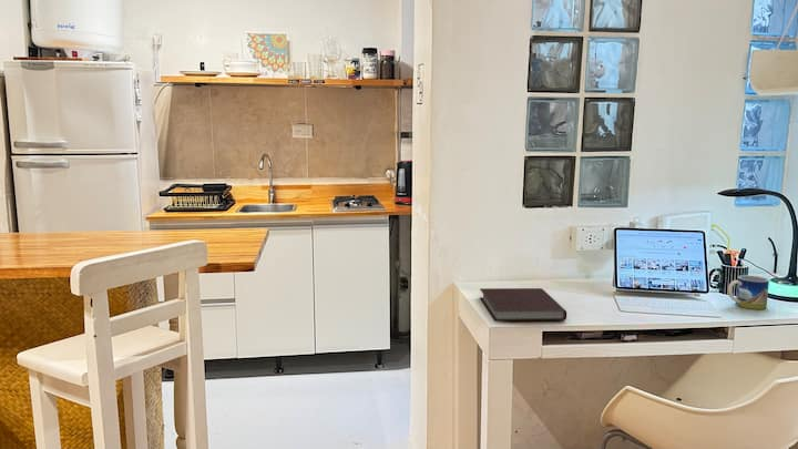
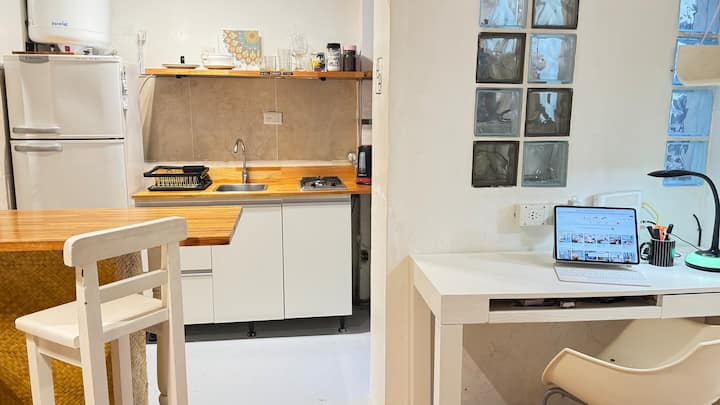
- notebook (520, 303)
- mug (746, 292)
